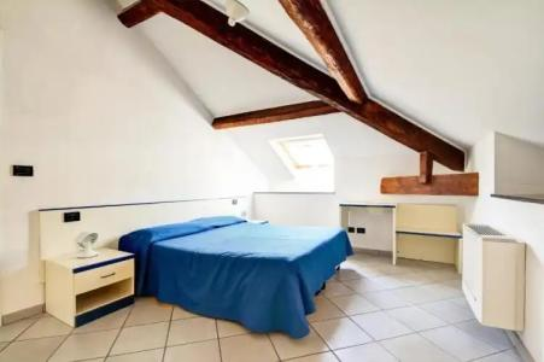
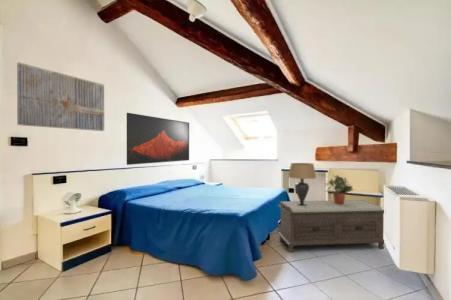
+ wall art (67, 101)
+ potted plant (338, 189)
+ bench (329, 224)
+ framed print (162, 140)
+ table lamp (302, 184)
